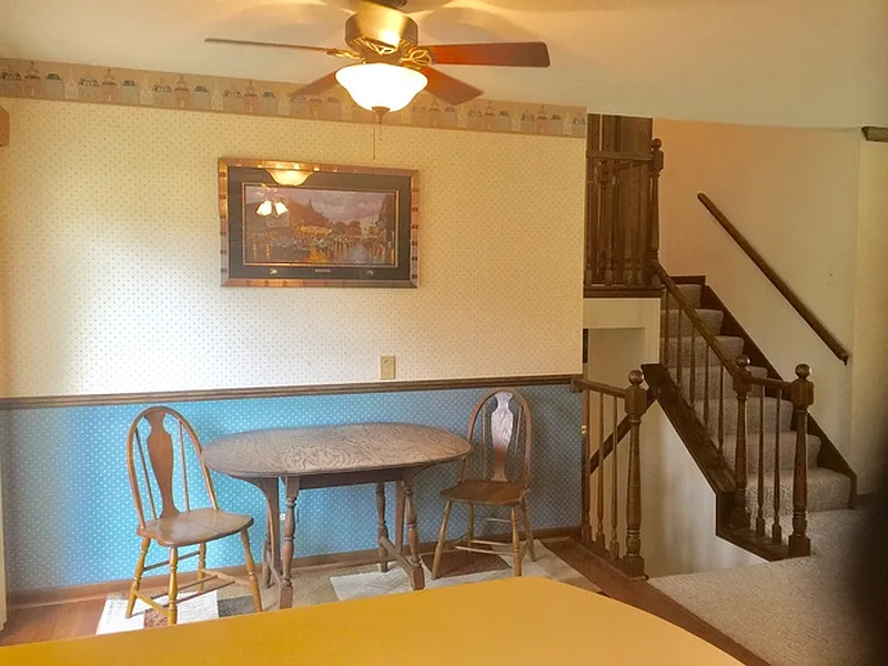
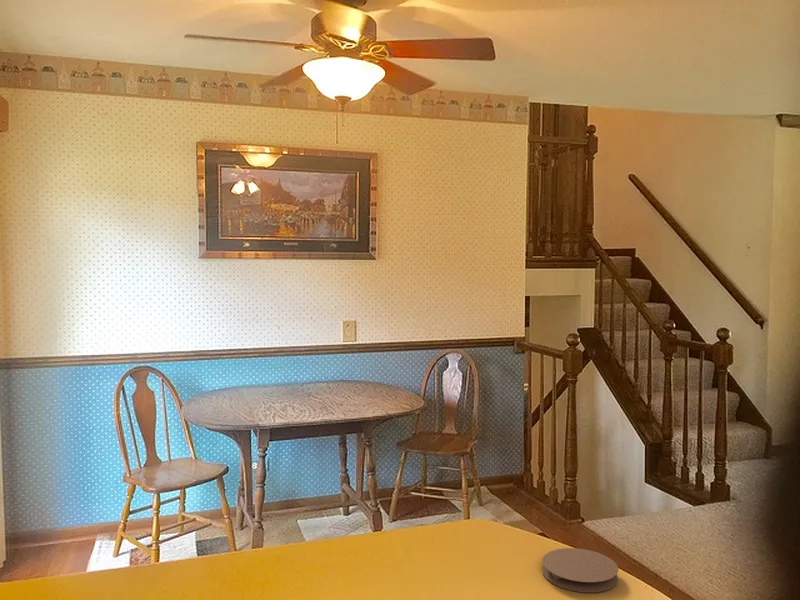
+ coaster (579, 569)
